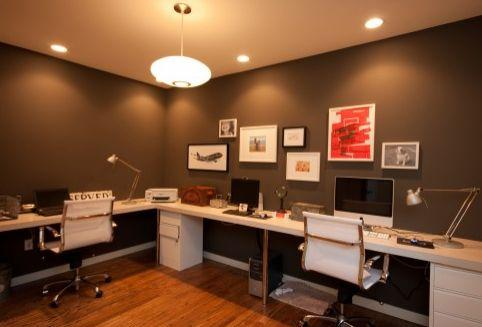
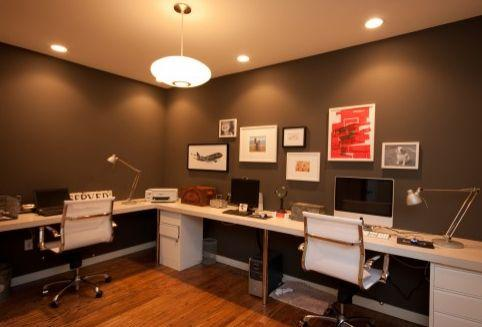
+ wastebasket (209, 251)
